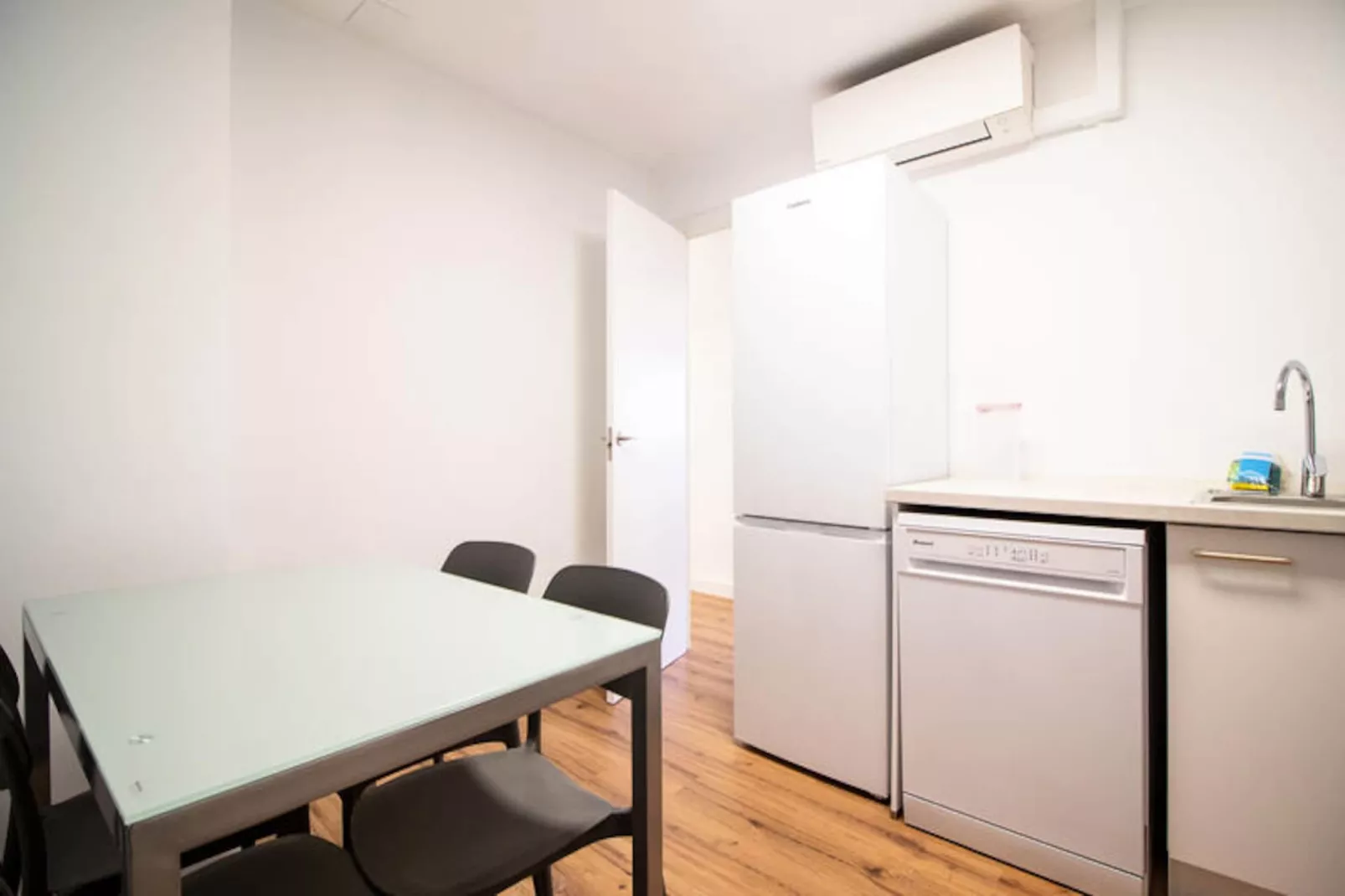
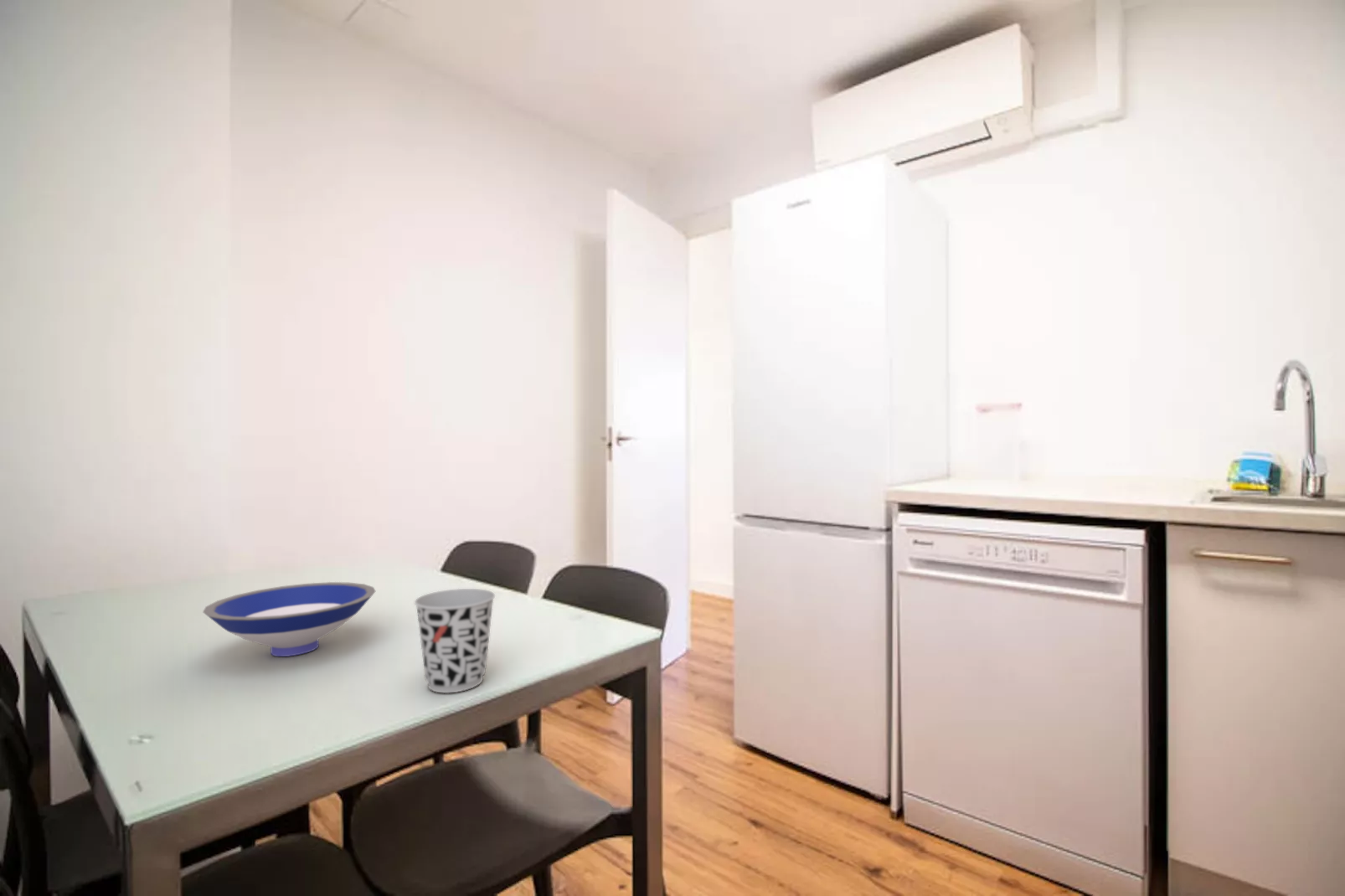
+ cup (456, 640)
+ bowl (295, 624)
